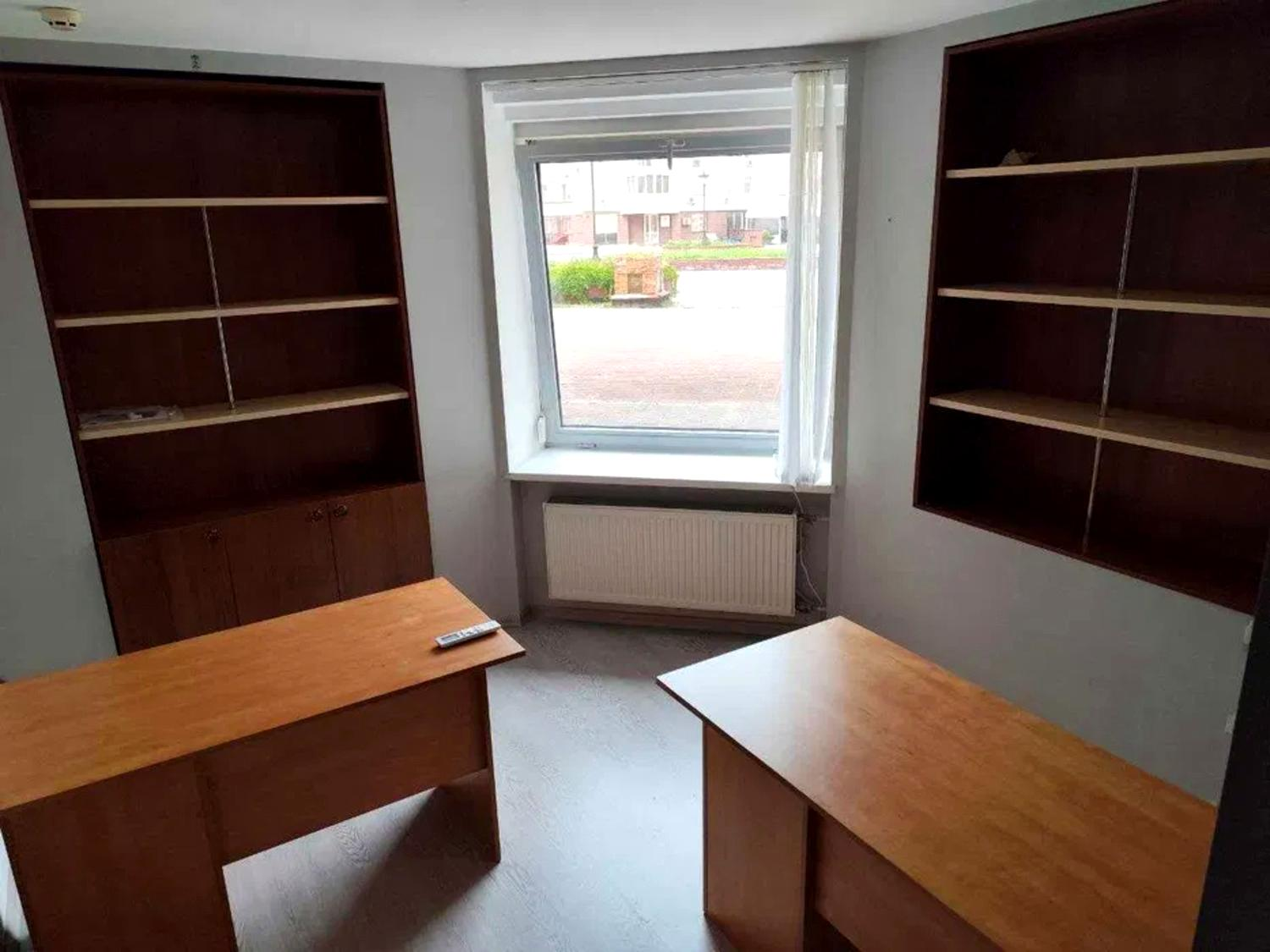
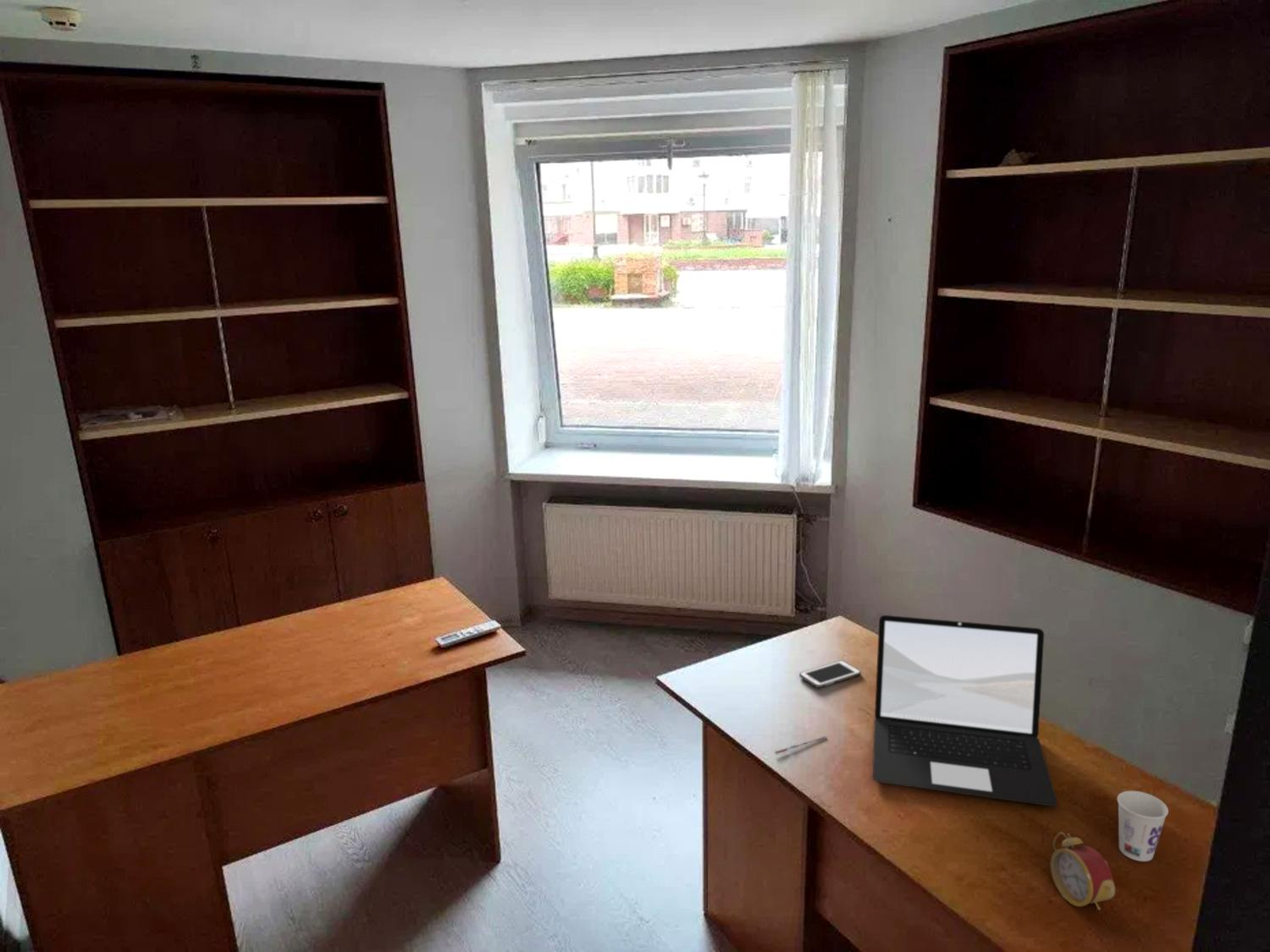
+ alarm clock (1080, 870)
+ cup (1139, 828)
+ cell phone (830, 674)
+ laptop (961, 703)
+ pen (801, 744)
